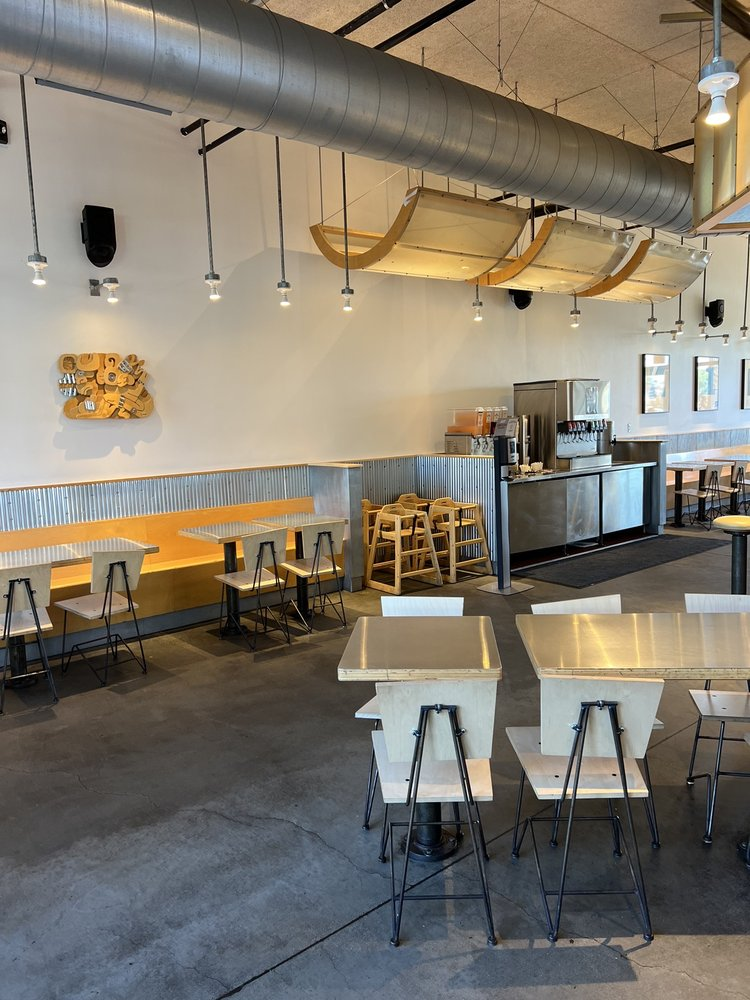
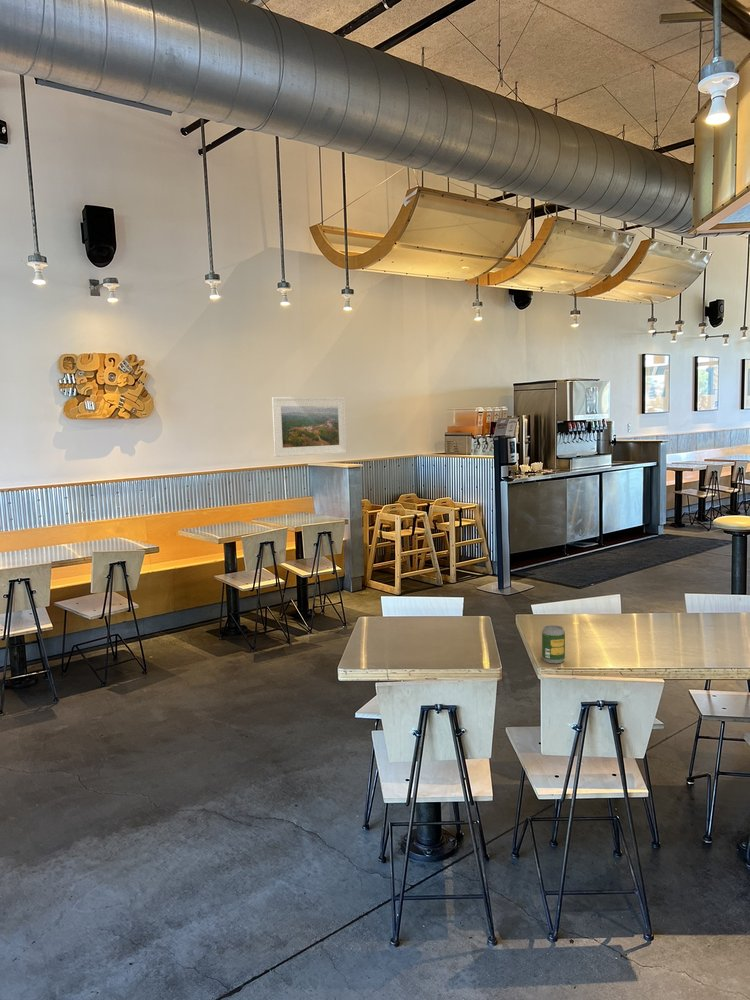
+ soda can (553, 644)
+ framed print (310, 426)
